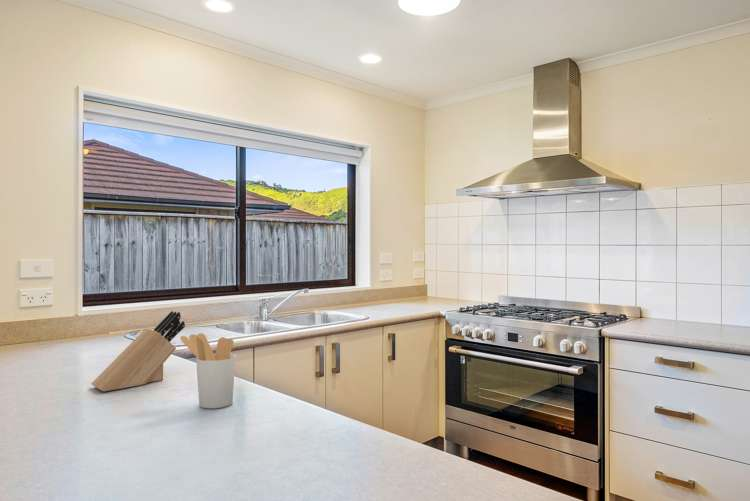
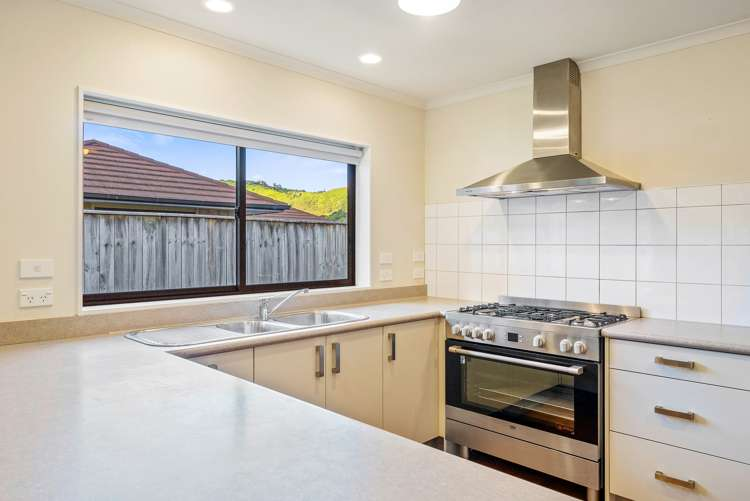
- knife block (141, 347)
- utensil holder (208, 367)
